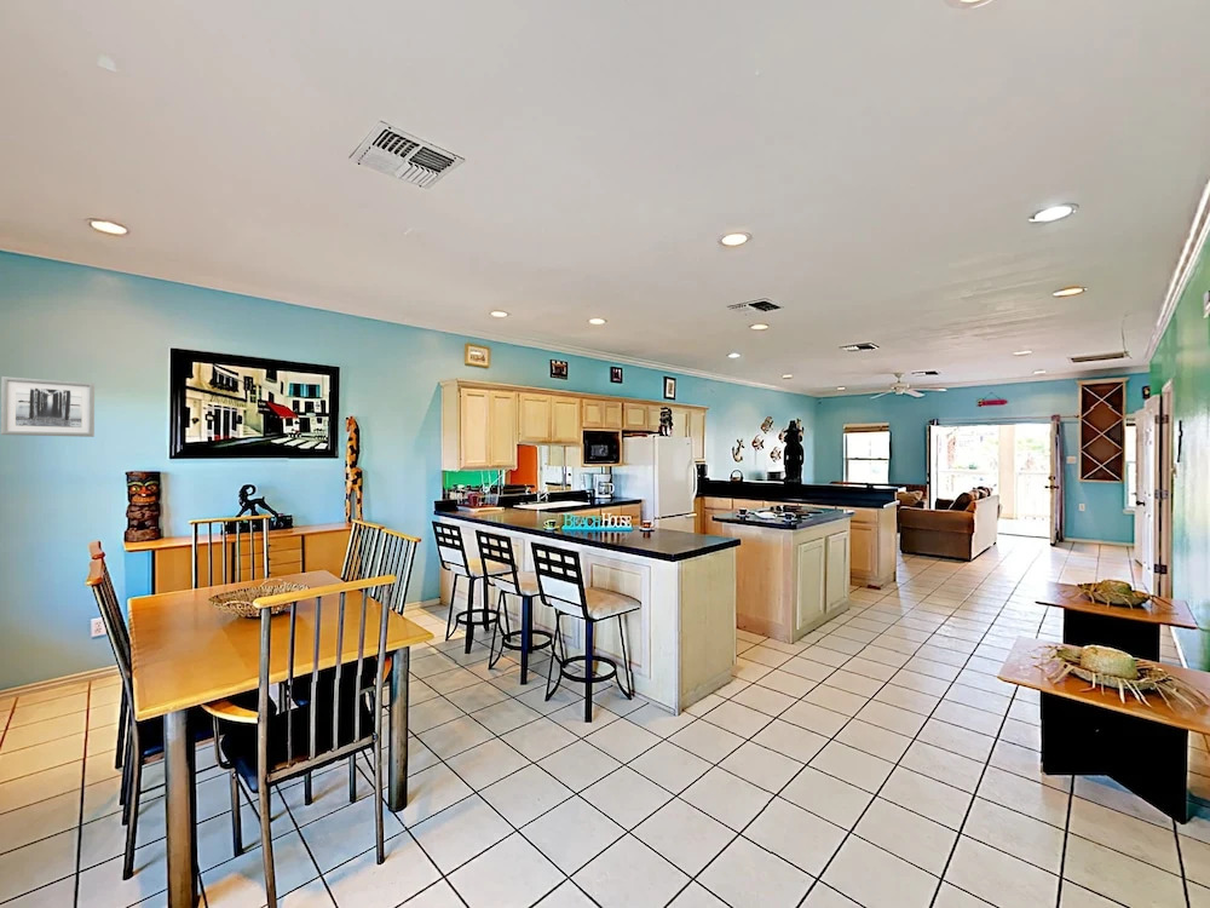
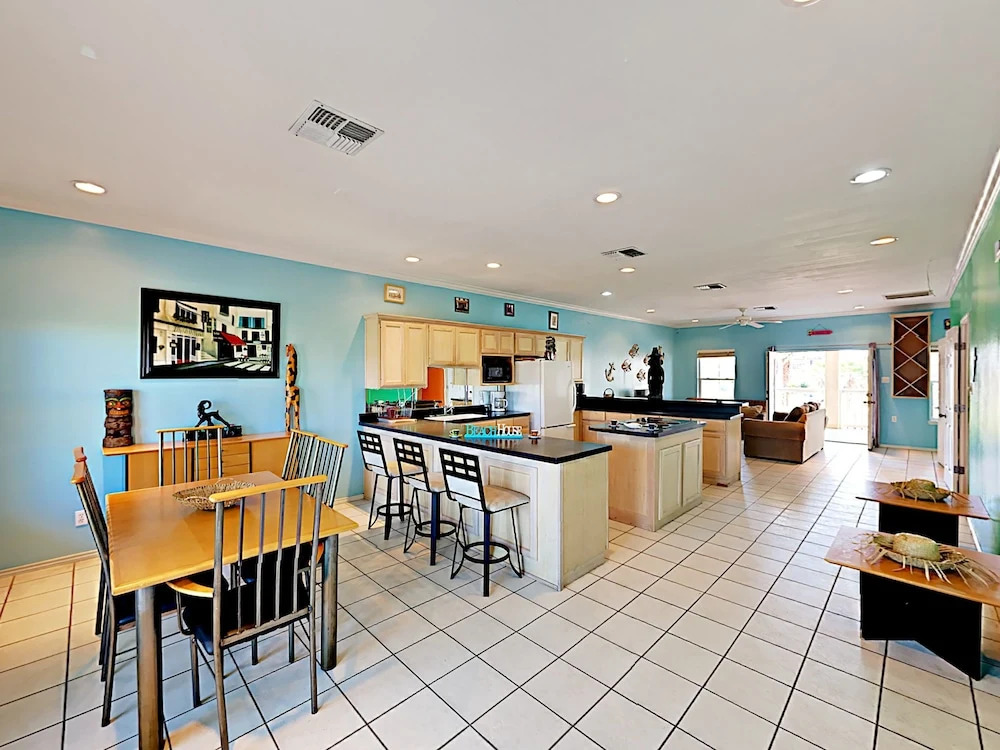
- wall art (50, 407)
